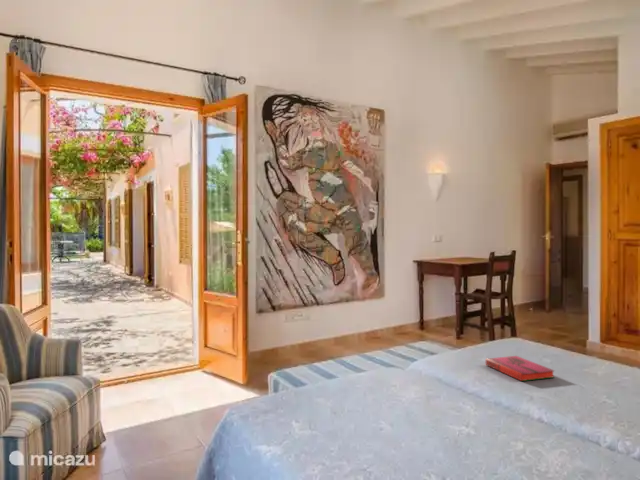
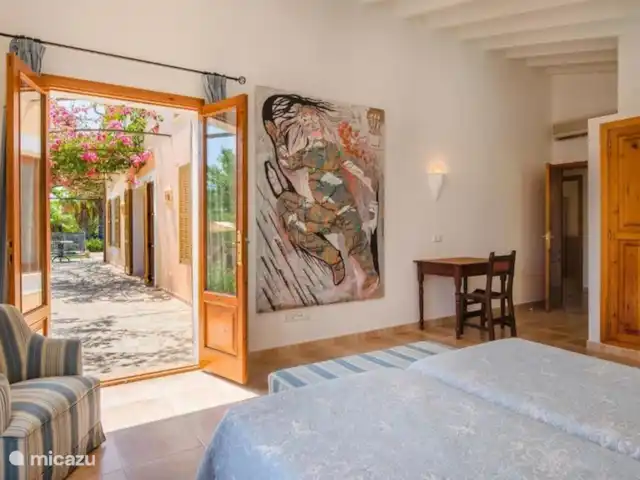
- hardback book (518, 367)
